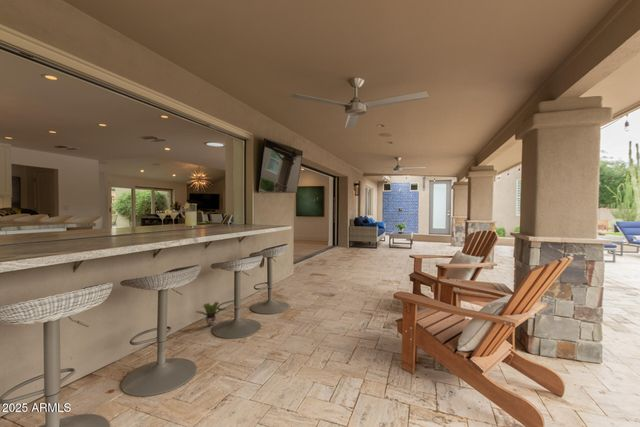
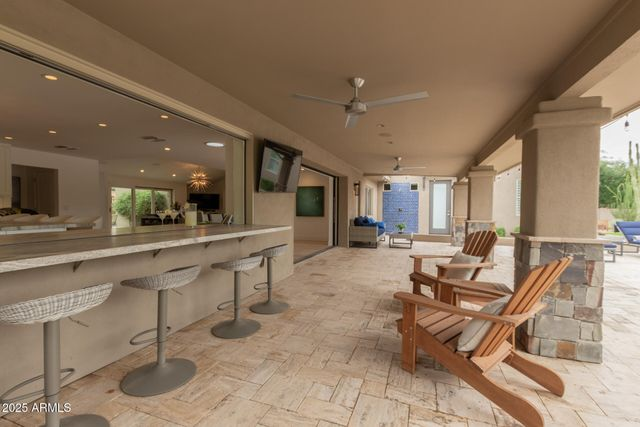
- potted plant (211, 314)
